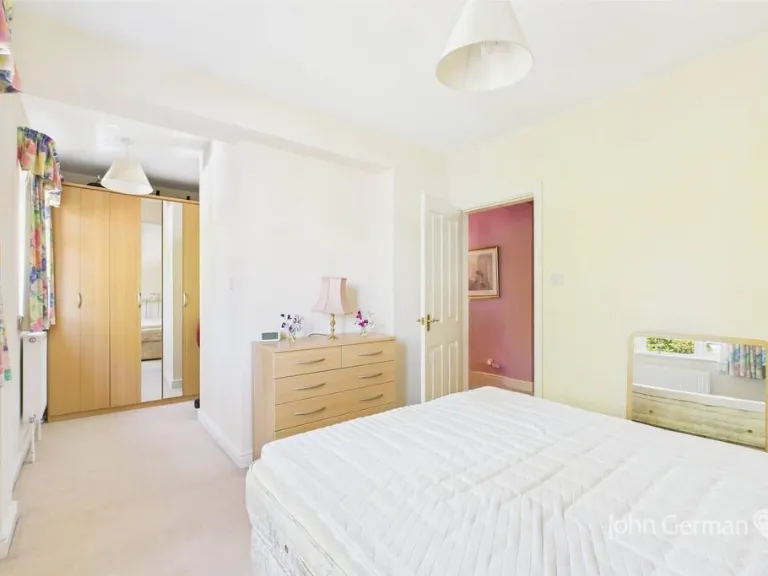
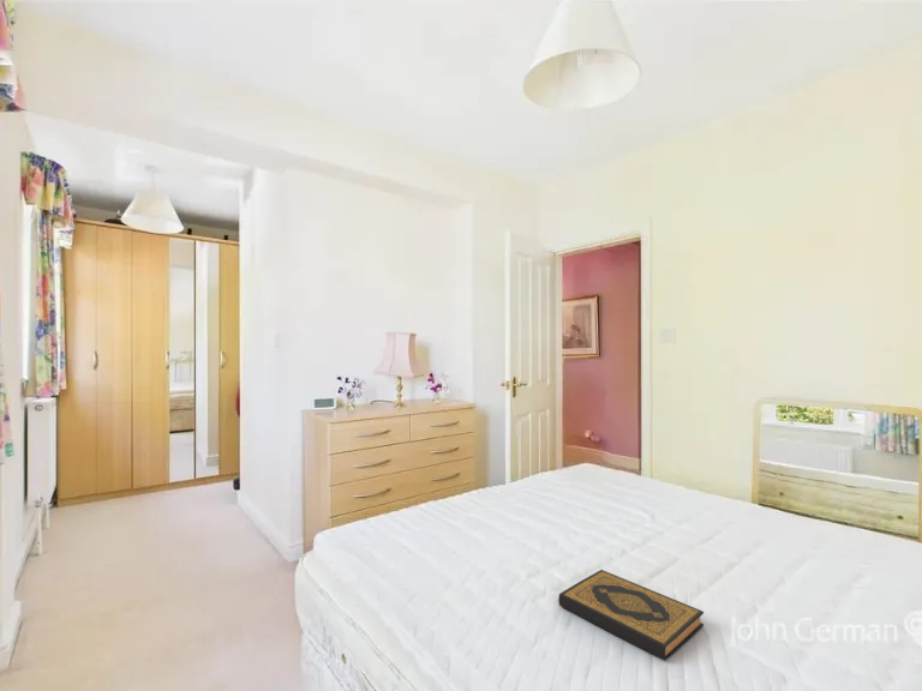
+ hardback book (628, 608)
